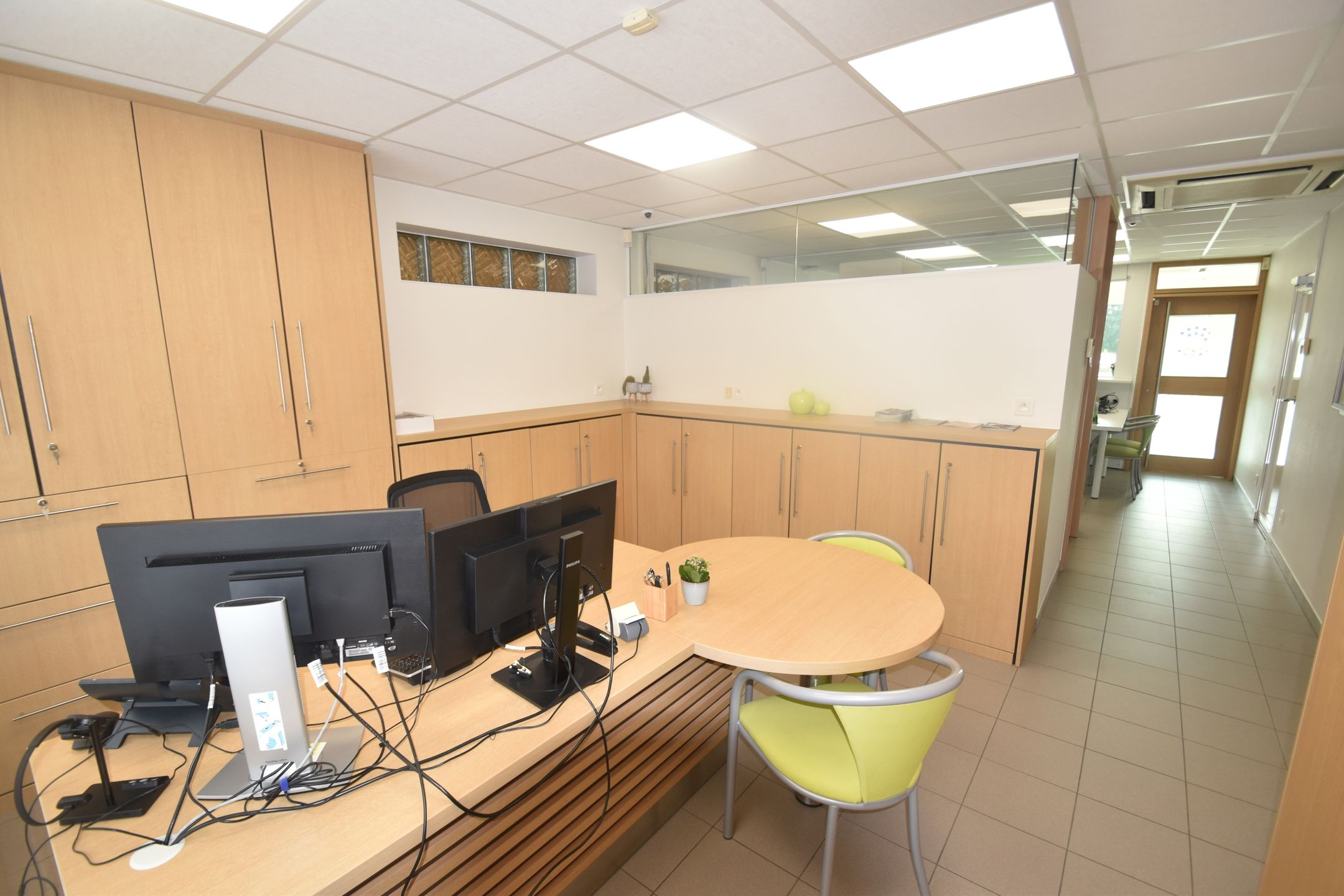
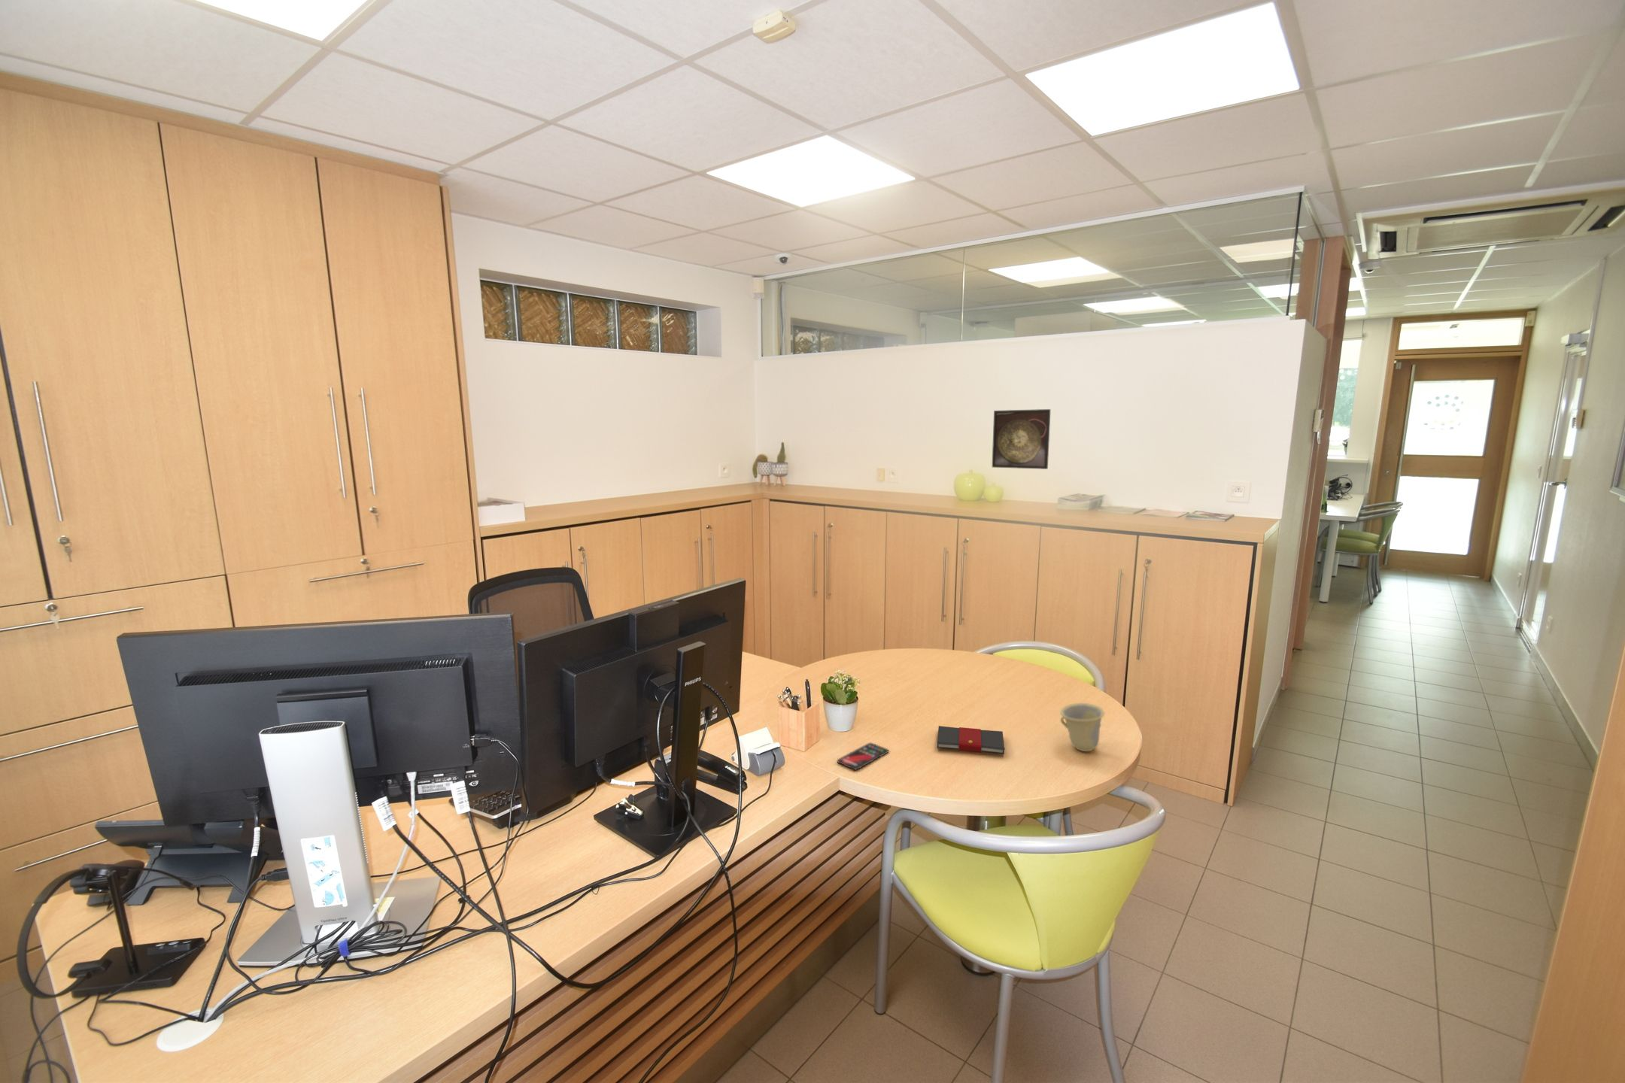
+ cup (1081, 728)
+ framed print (1020, 439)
+ smartphone (863, 755)
+ book (970, 739)
